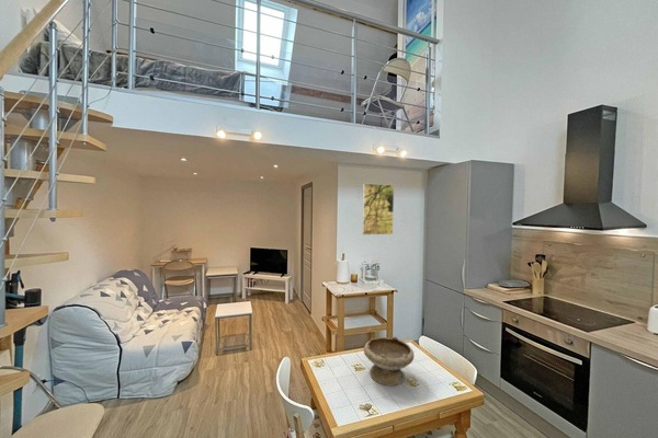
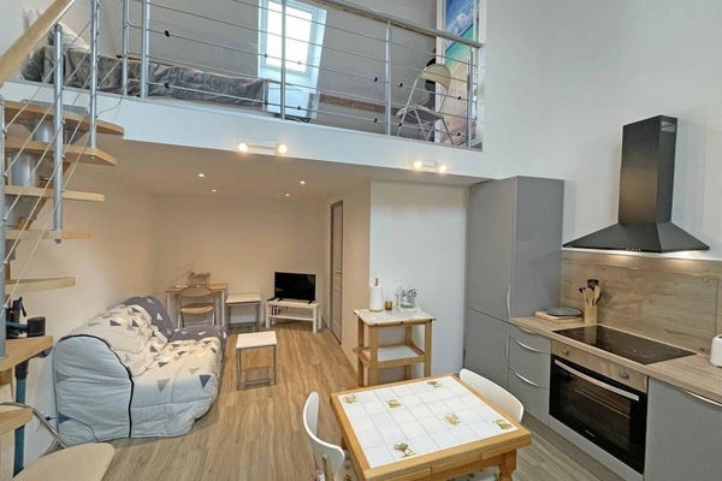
- bowl (387, 359)
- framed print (377, 209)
